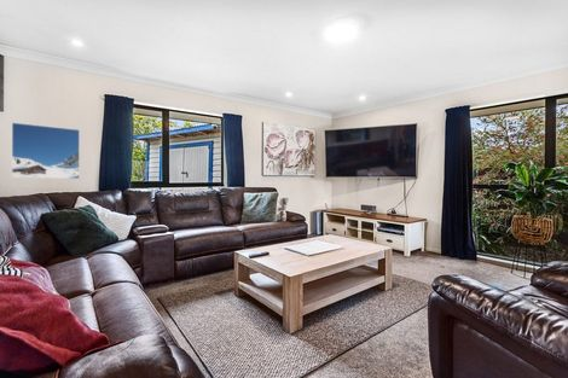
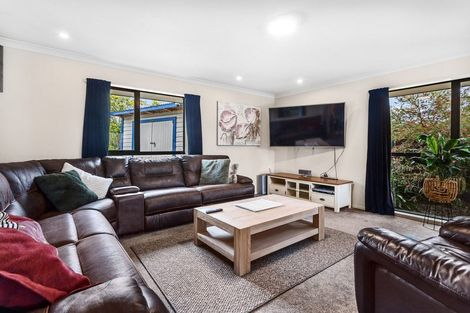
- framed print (47, 152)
